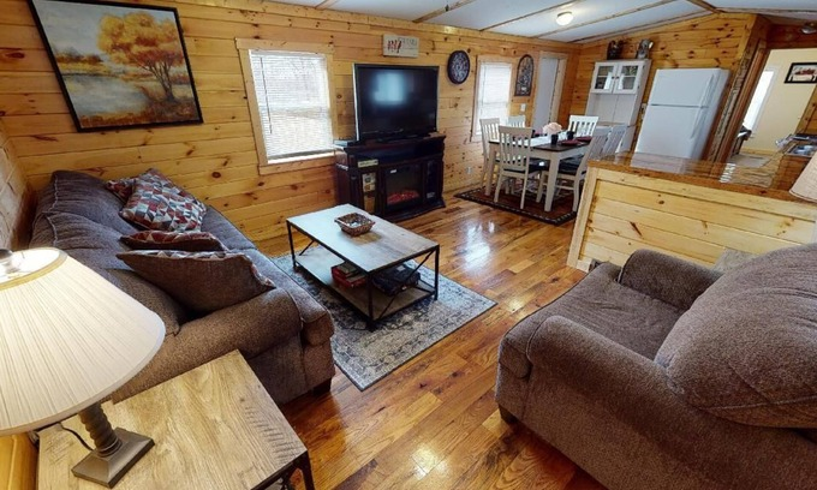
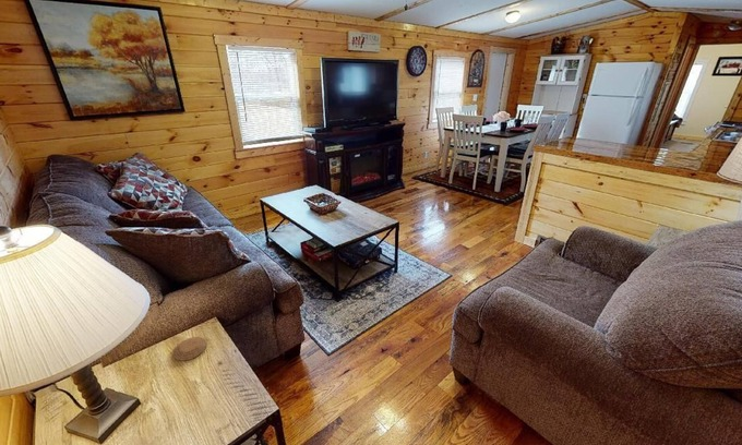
+ coaster (189, 347)
